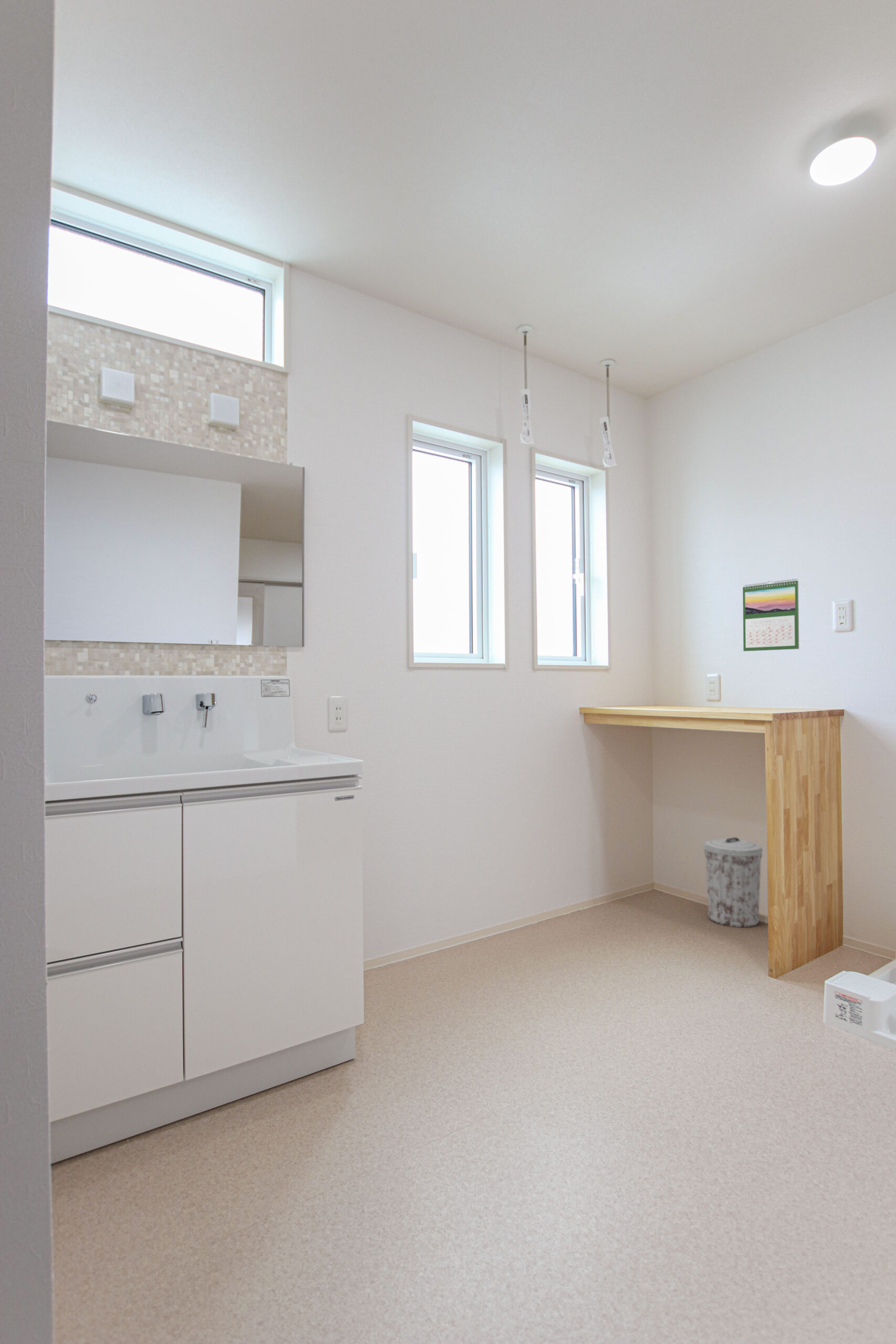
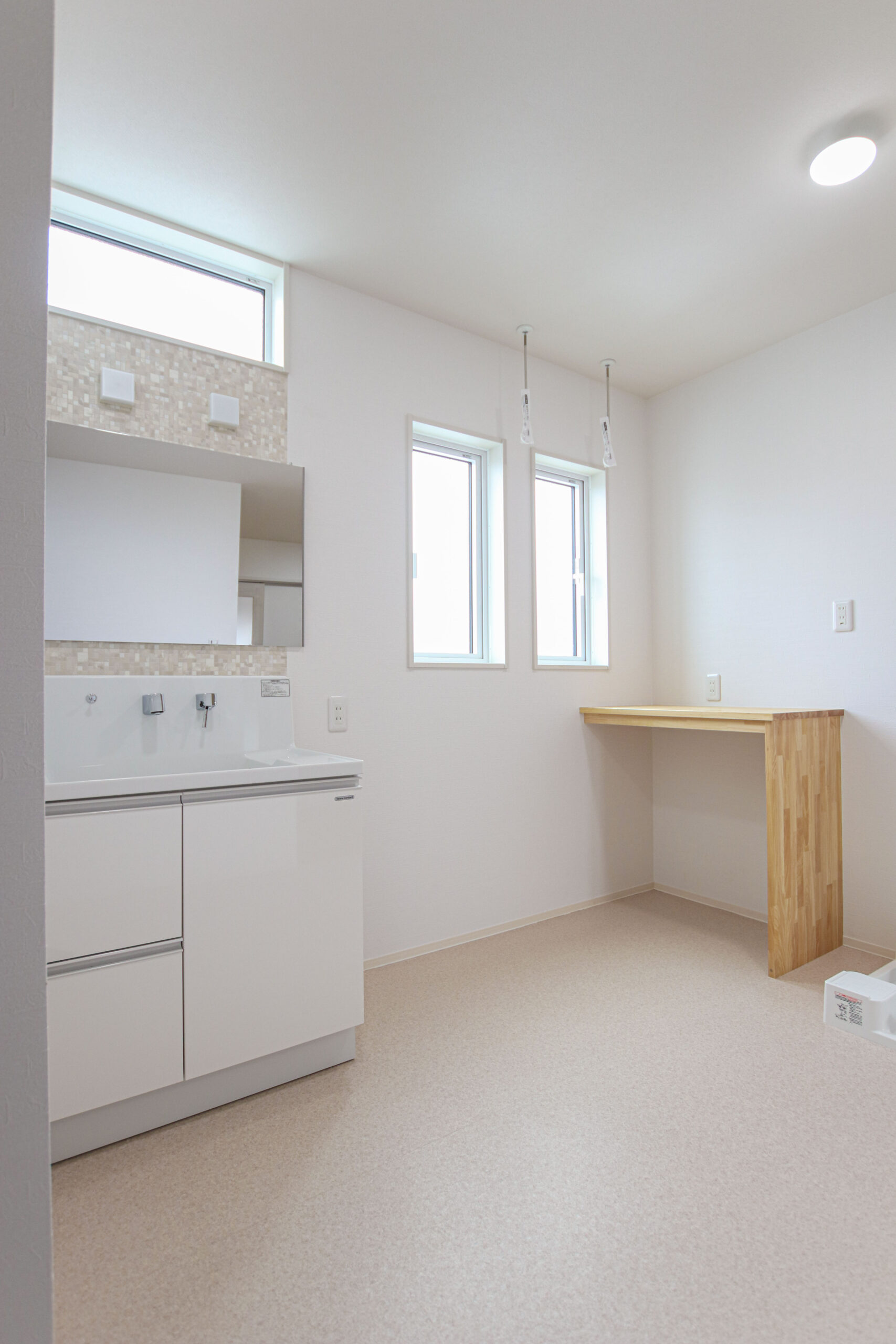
- trash can (733, 879)
- calendar (769, 615)
